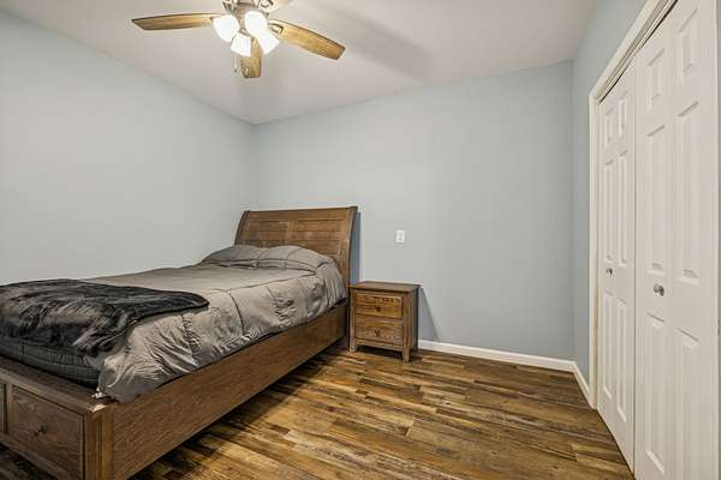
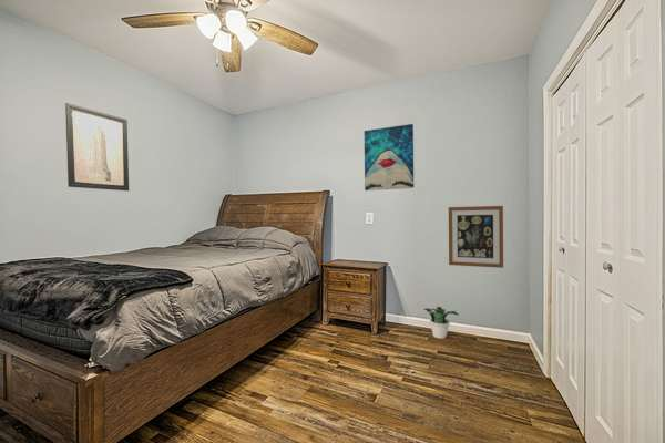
+ wall art (474, 236)
+ wall art (100, 151)
+ potted plant (440, 322)
+ wall art (388, 158)
